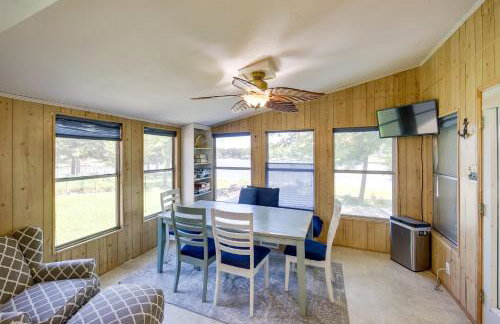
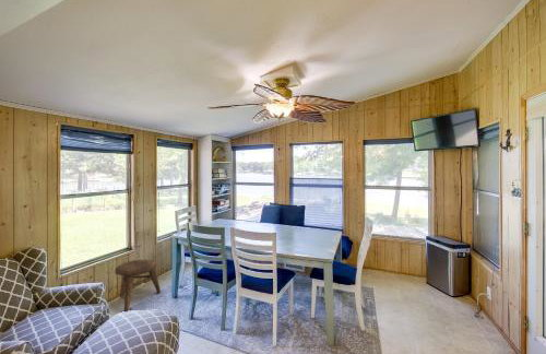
+ stool (134, 283)
